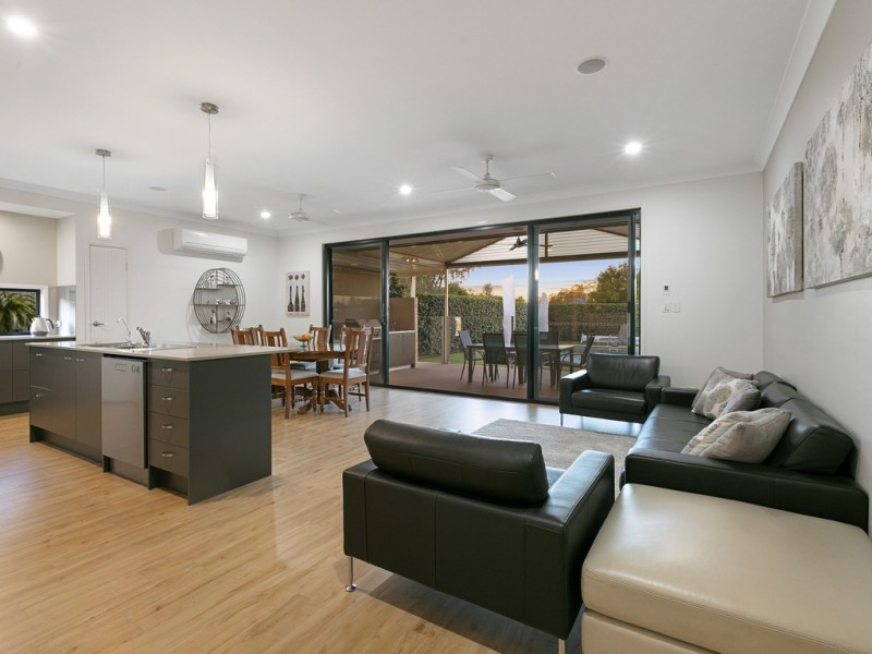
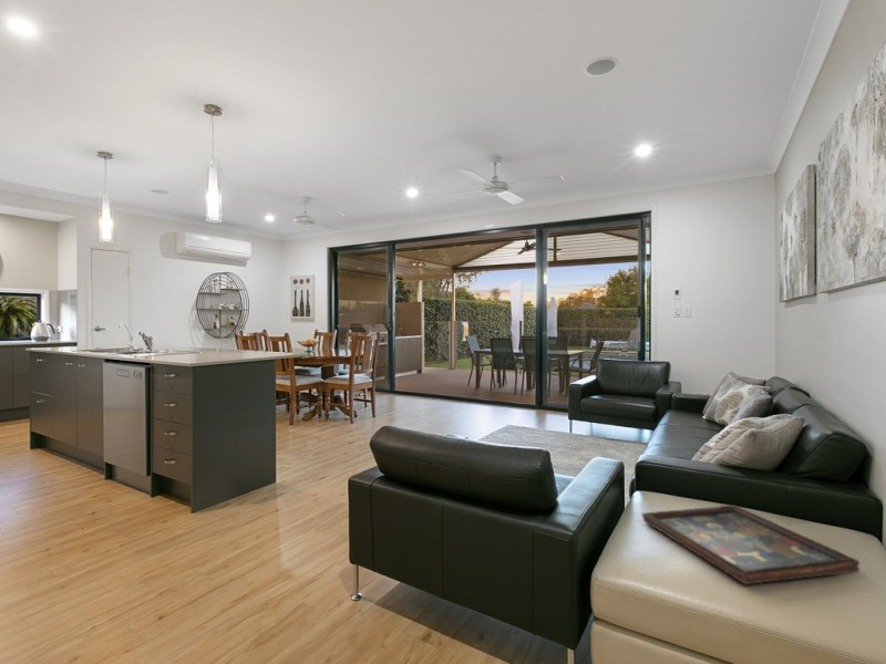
+ decorative tray (738, 538)
